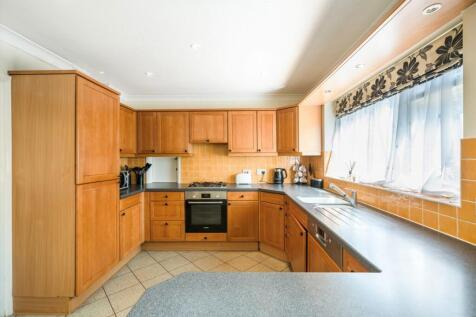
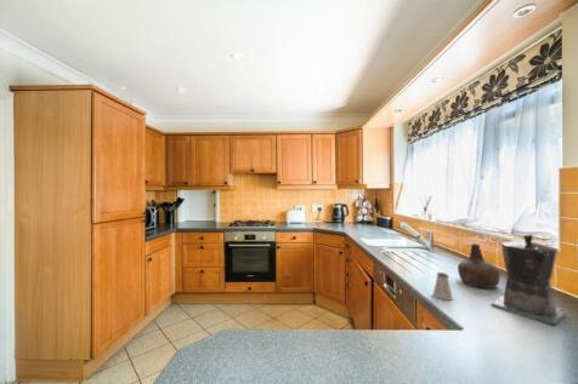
+ coffee maker (527, 271)
+ bottle (477, 263)
+ saltshaker (442, 285)
